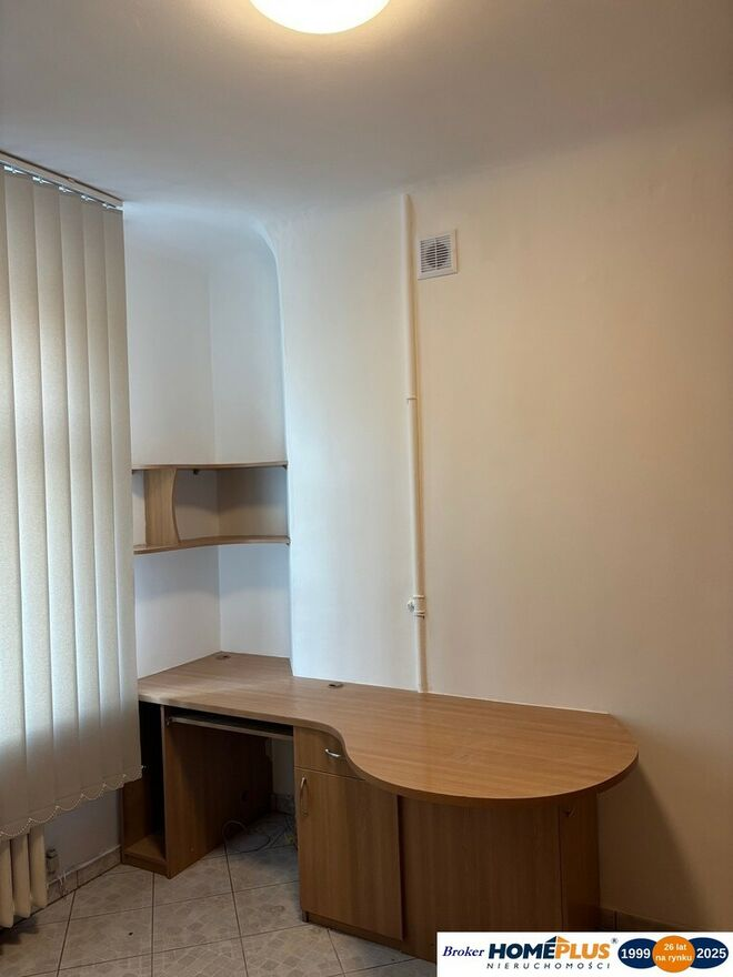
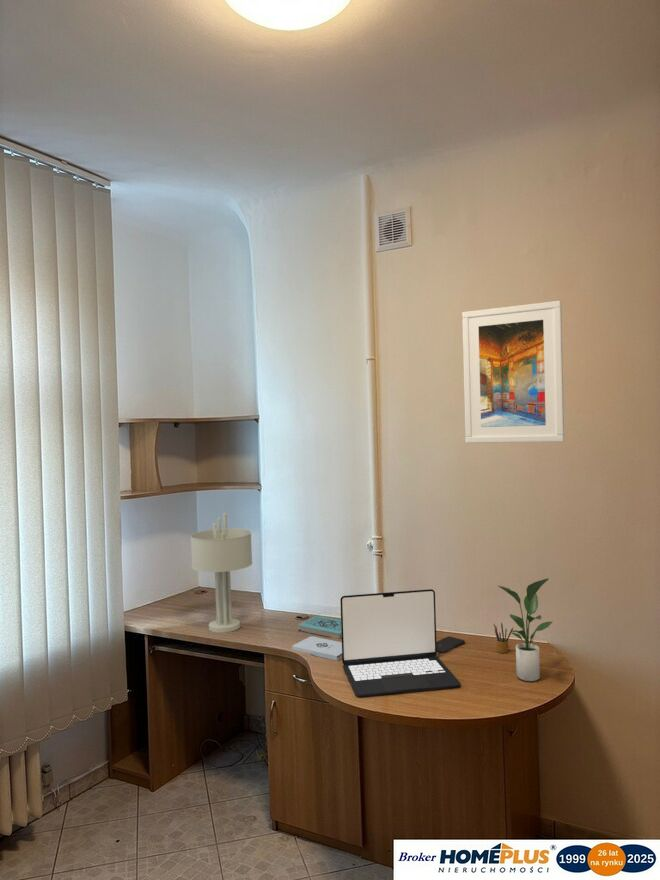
+ potted plant (527, 625)
+ smartphone (446, 643)
+ book (328, 627)
+ notepad (323, 647)
+ laptop (398, 639)
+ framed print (511, 374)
+ pencil box (503, 637)
+ table lamp (222, 571)
